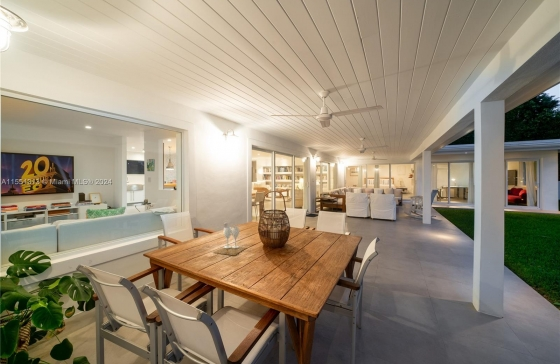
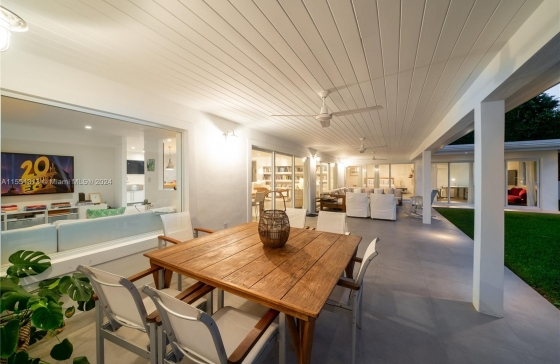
- wineglass (228, 238)
